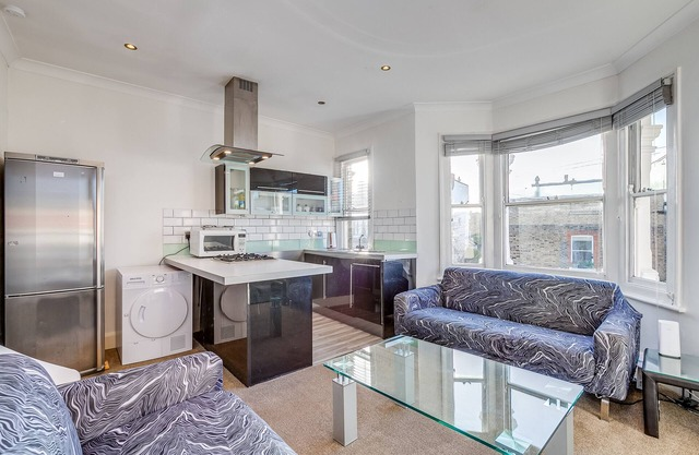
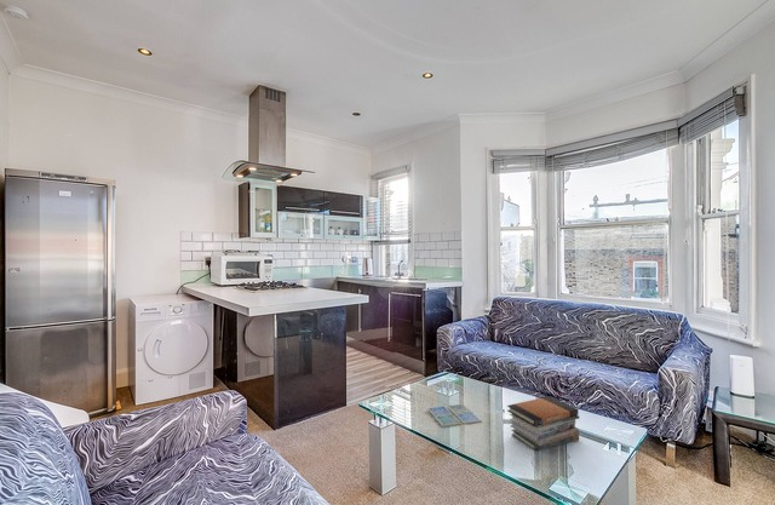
+ drink coaster (453, 415)
+ book stack (542, 421)
